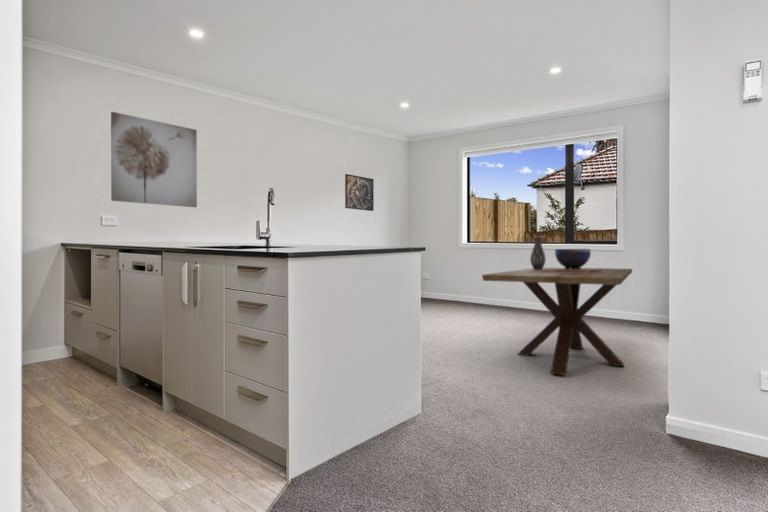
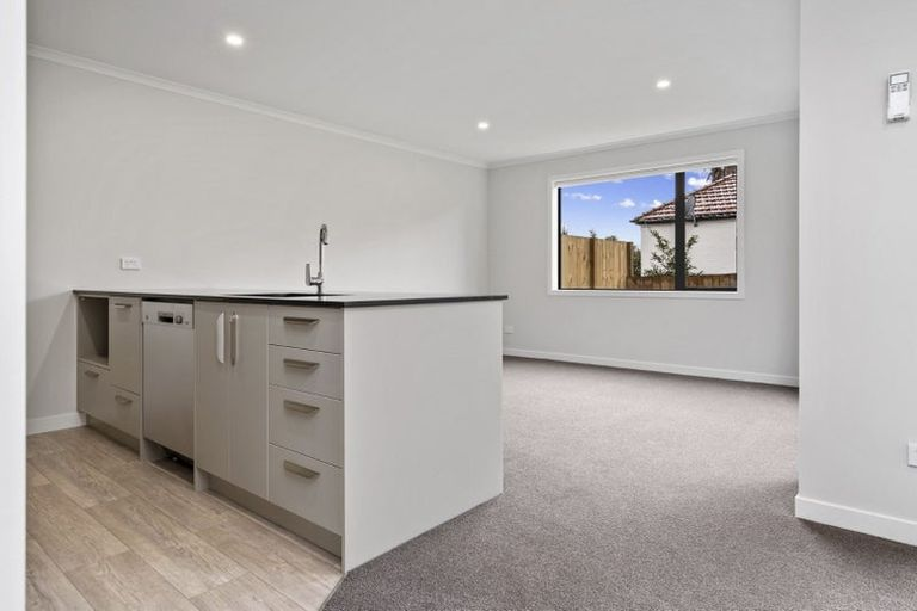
- wall art (156, 162)
- decorative bowl (572, 260)
- vase (537, 253)
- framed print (359, 193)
- dining table (568, 315)
